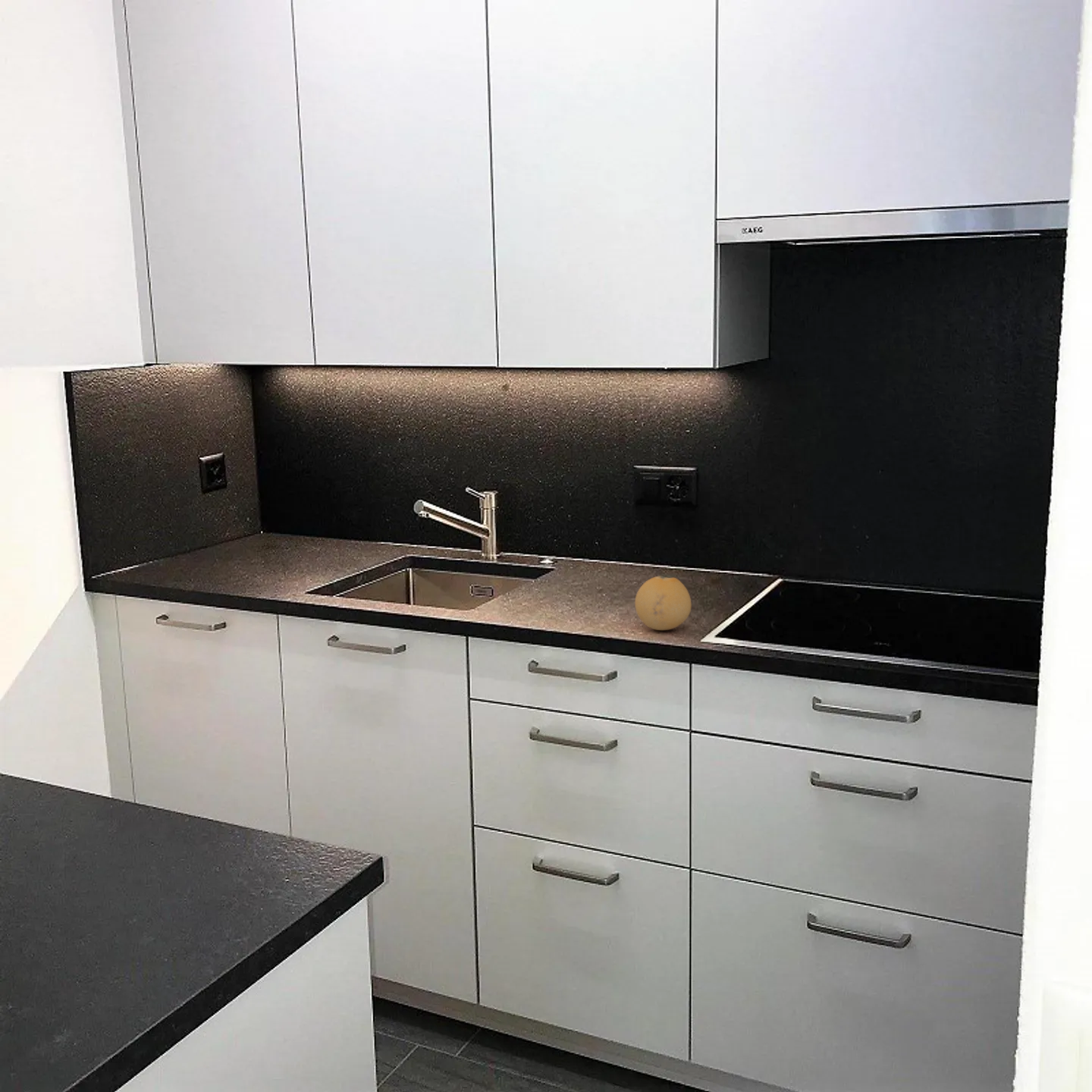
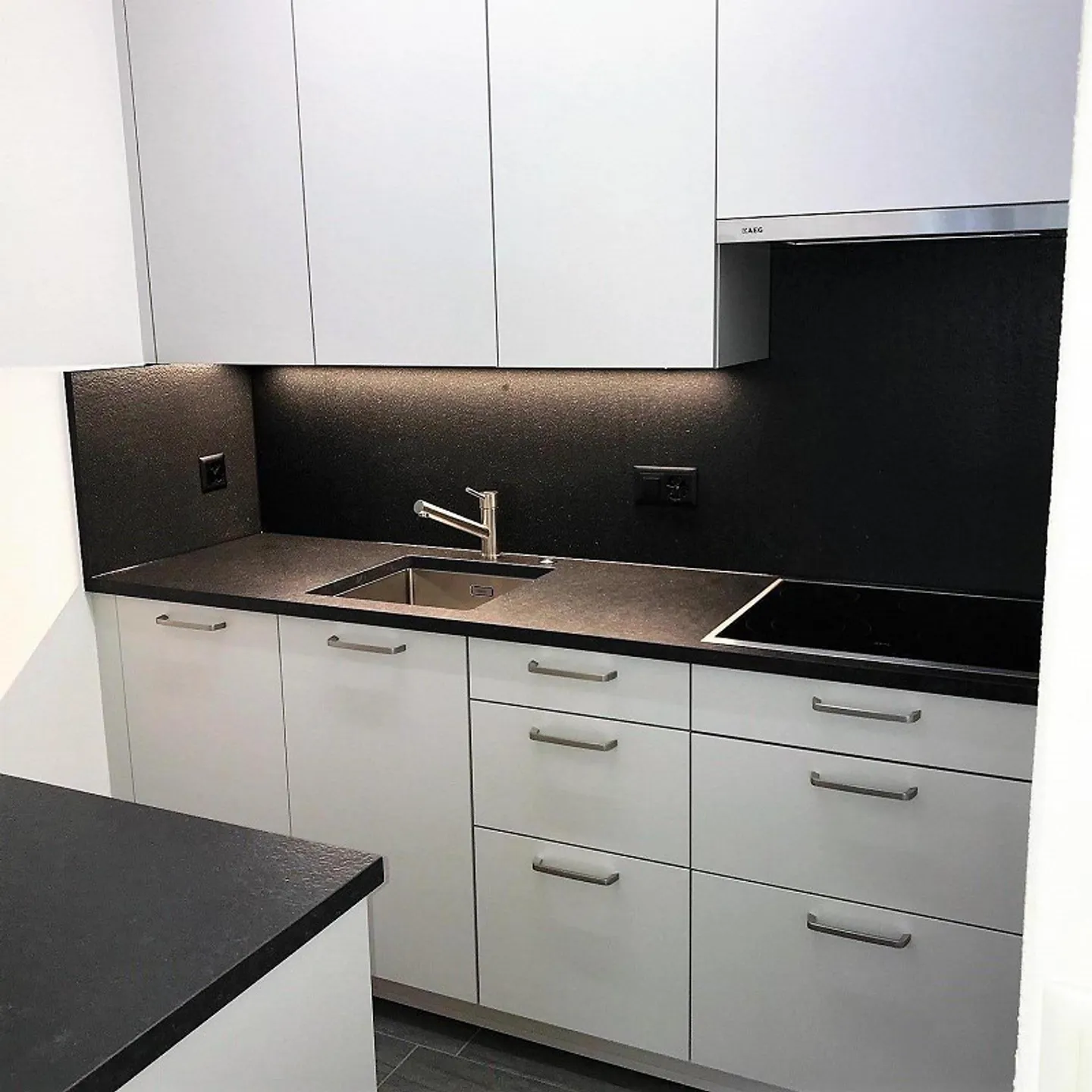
- fruit (663, 603)
